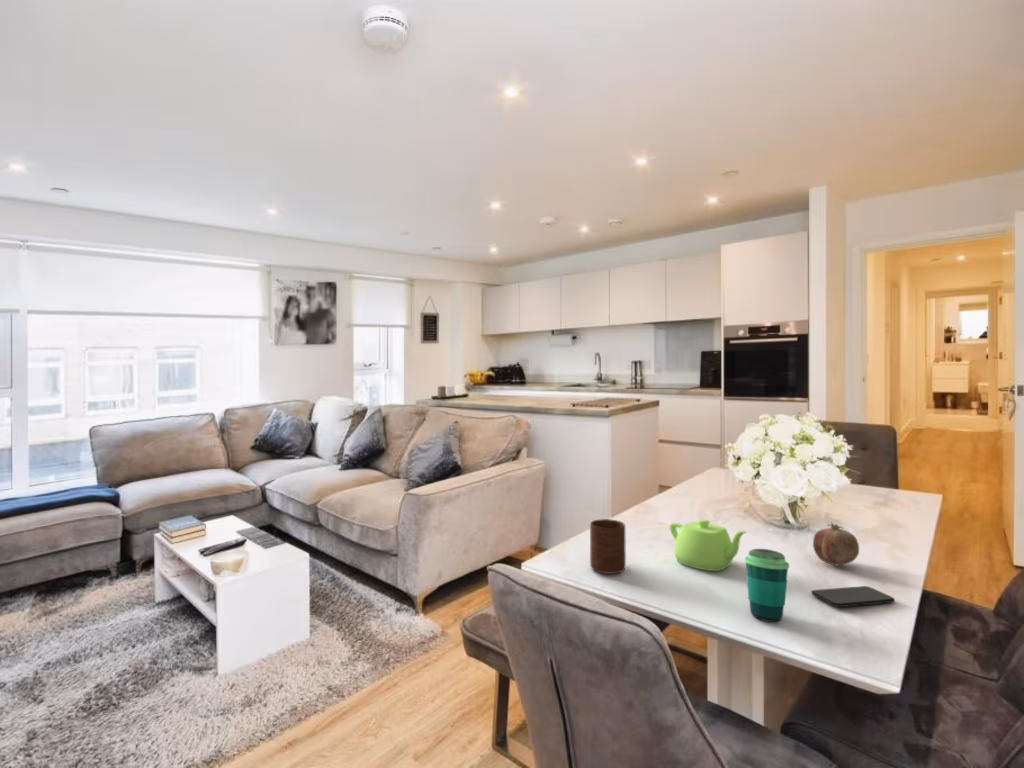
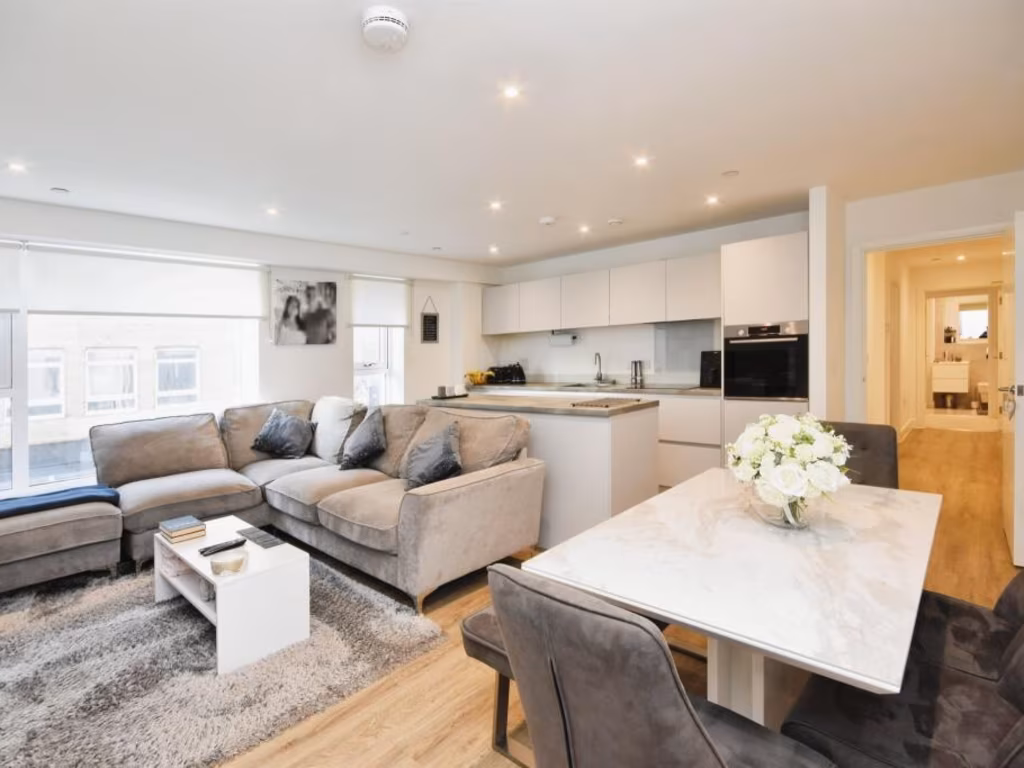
- cup (606, 544)
- cup (766, 583)
- fruit (835, 544)
- teapot (706, 541)
- smartphone (852, 596)
